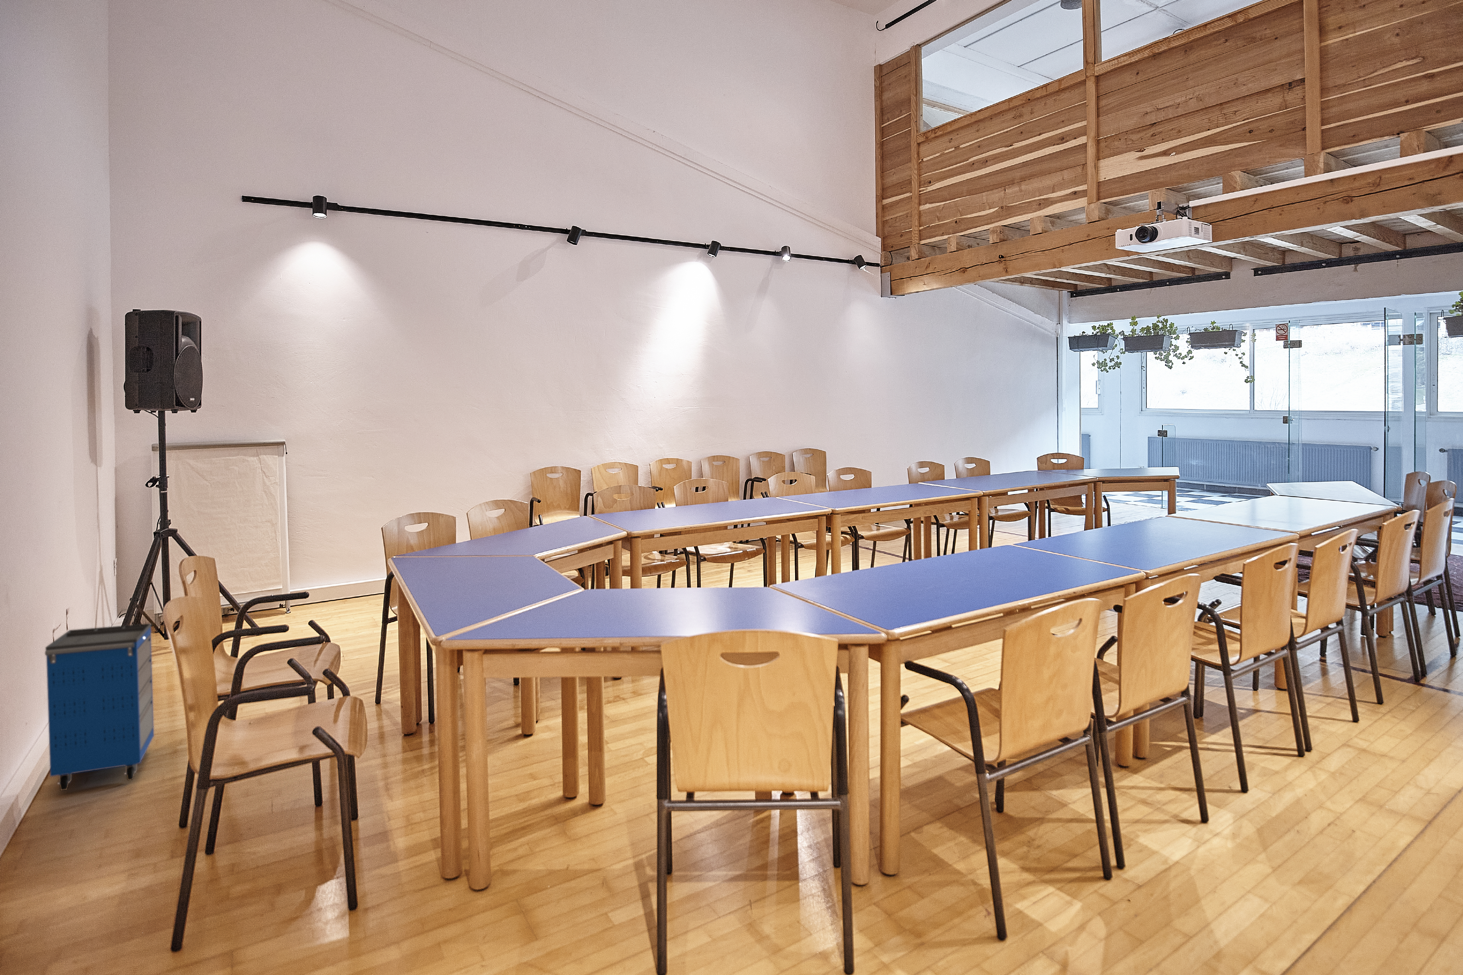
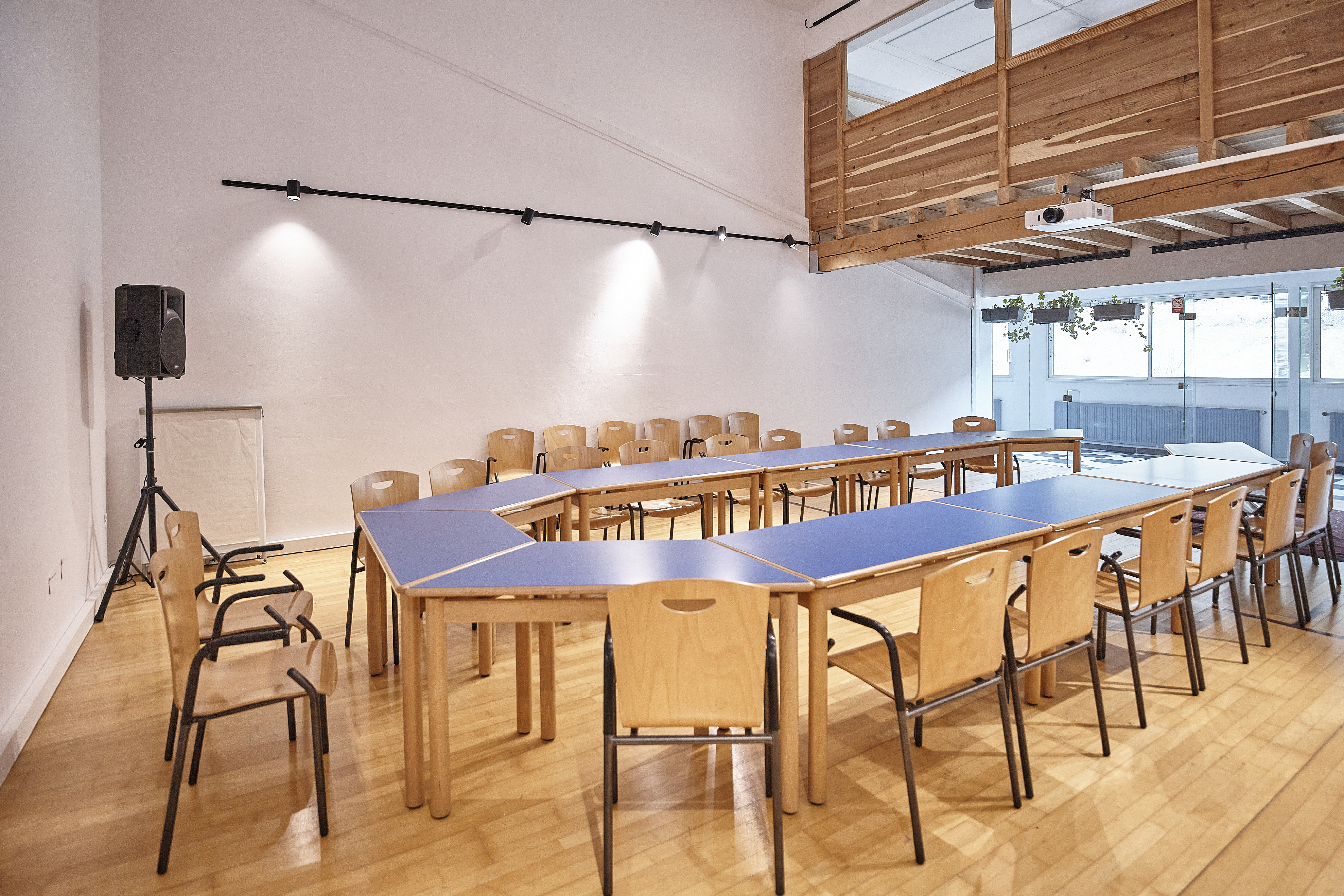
- cabinet (102, 704)
